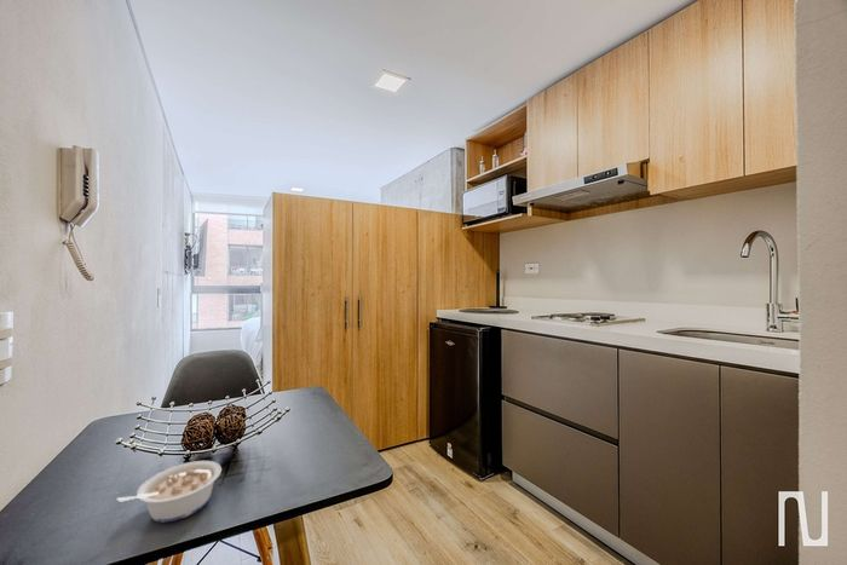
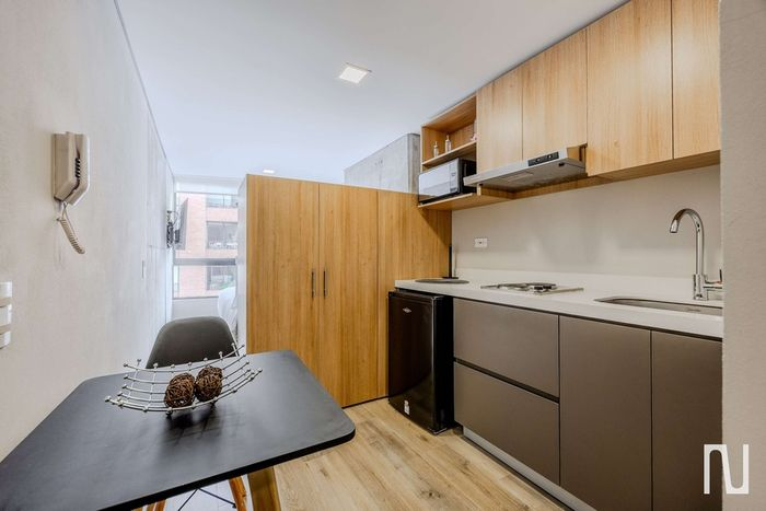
- legume (179, 491)
